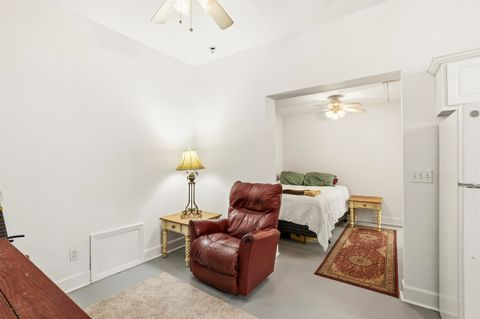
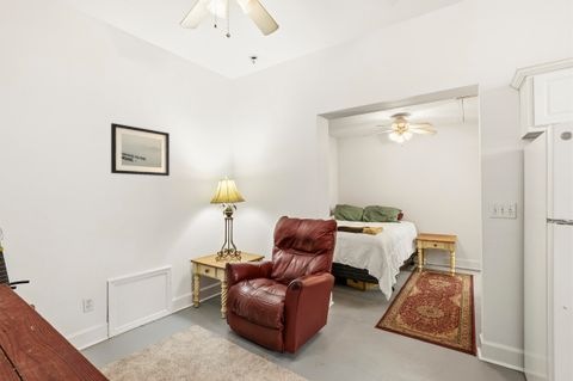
+ wall art (142, 152)
